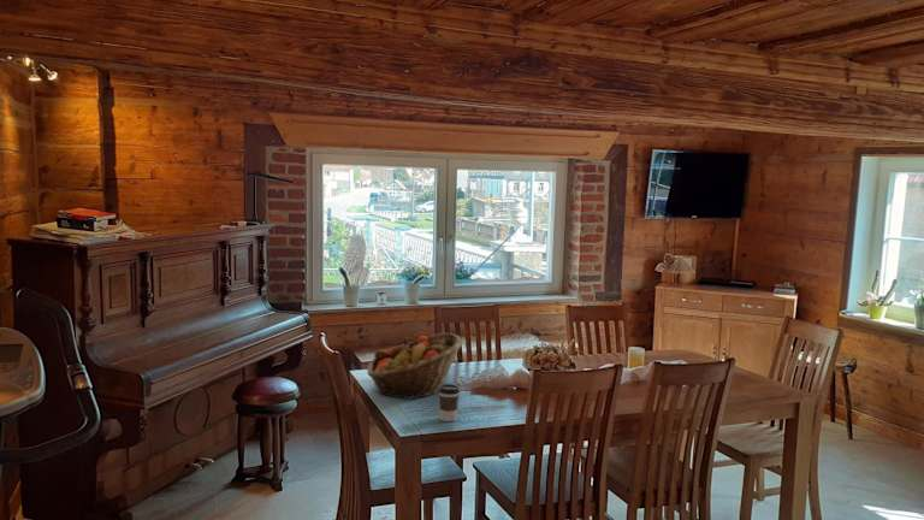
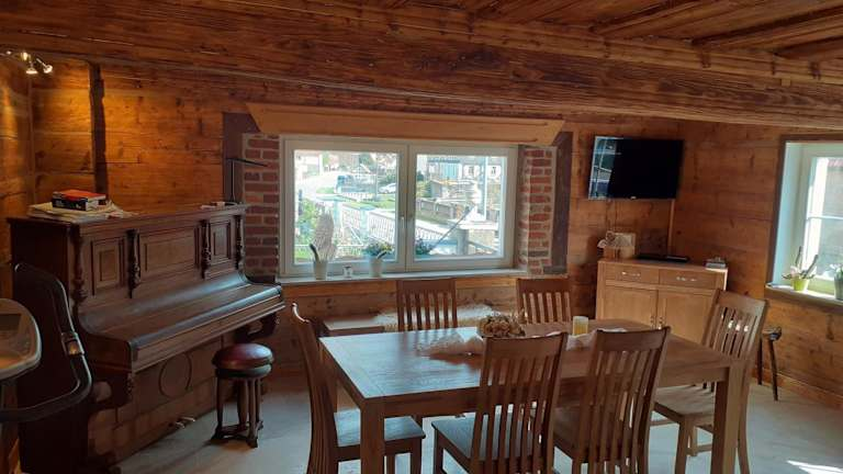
- coffee cup (448, 402)
- fruit basket (415, 362)
